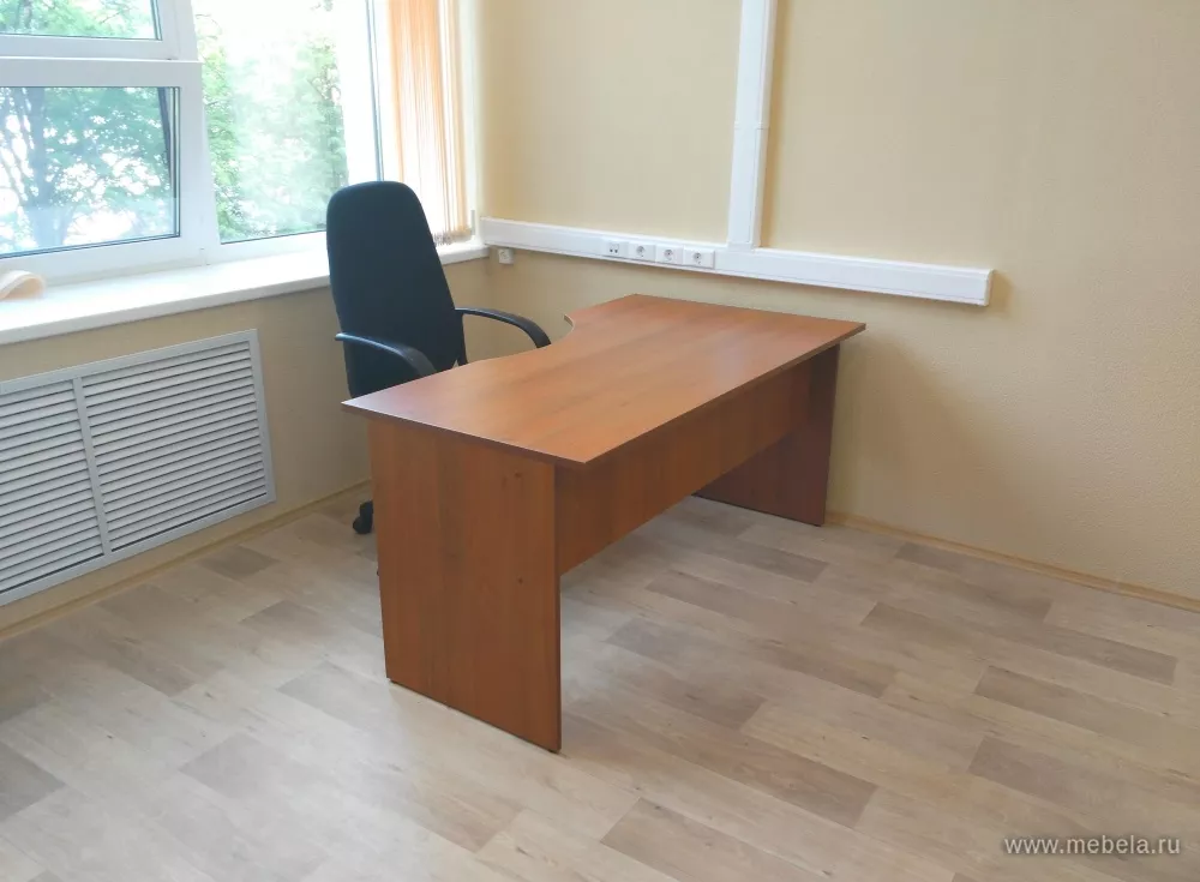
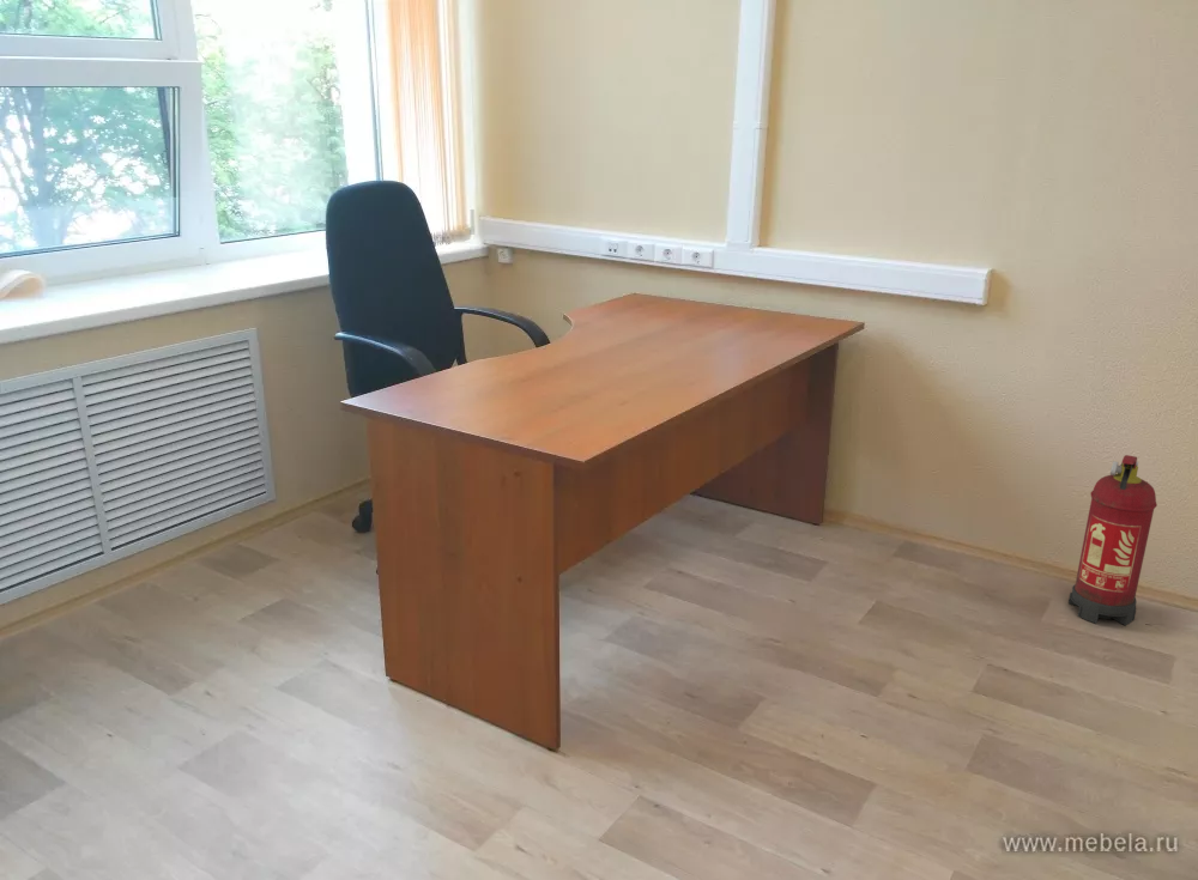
+ fire extinguisher (1117, 530)
